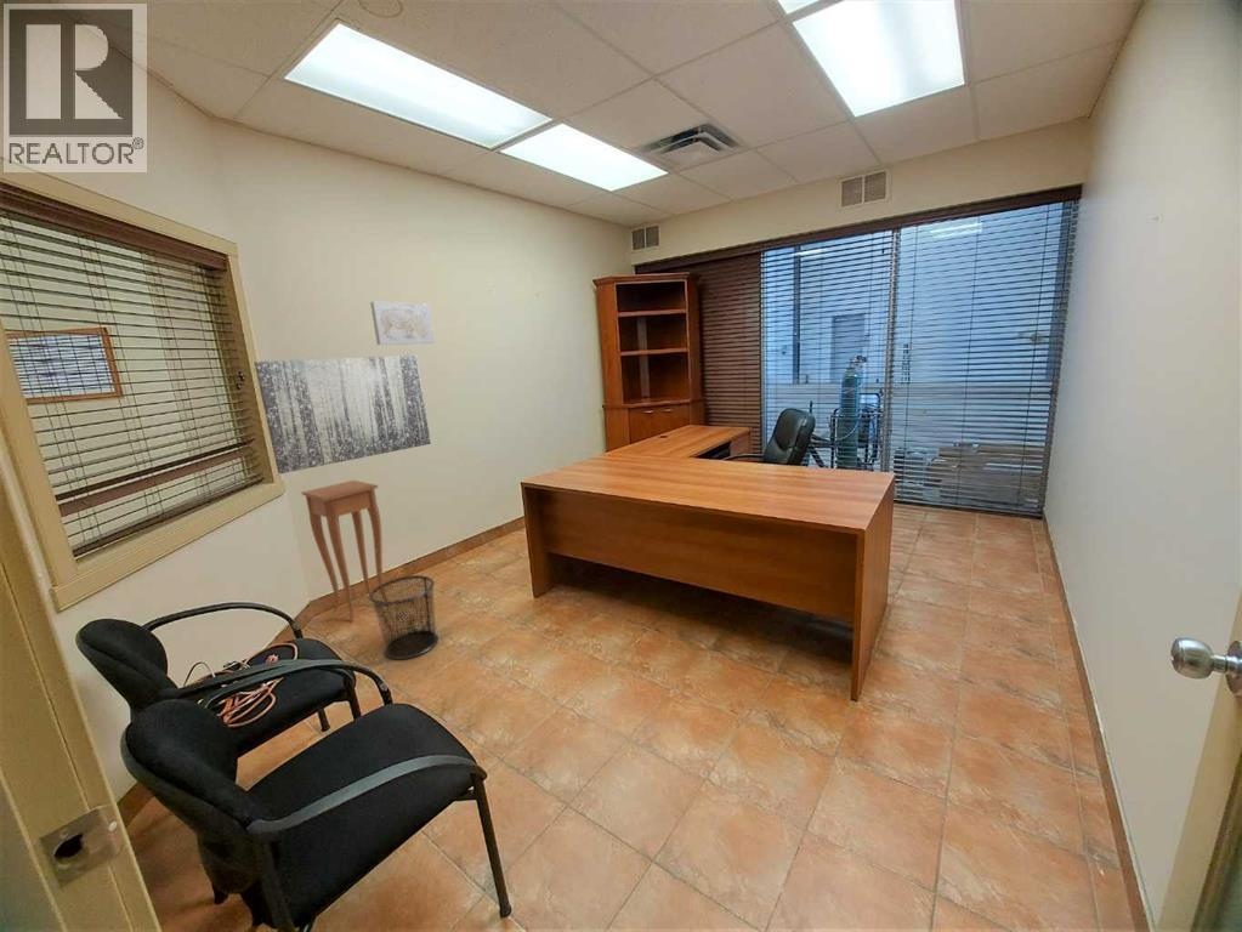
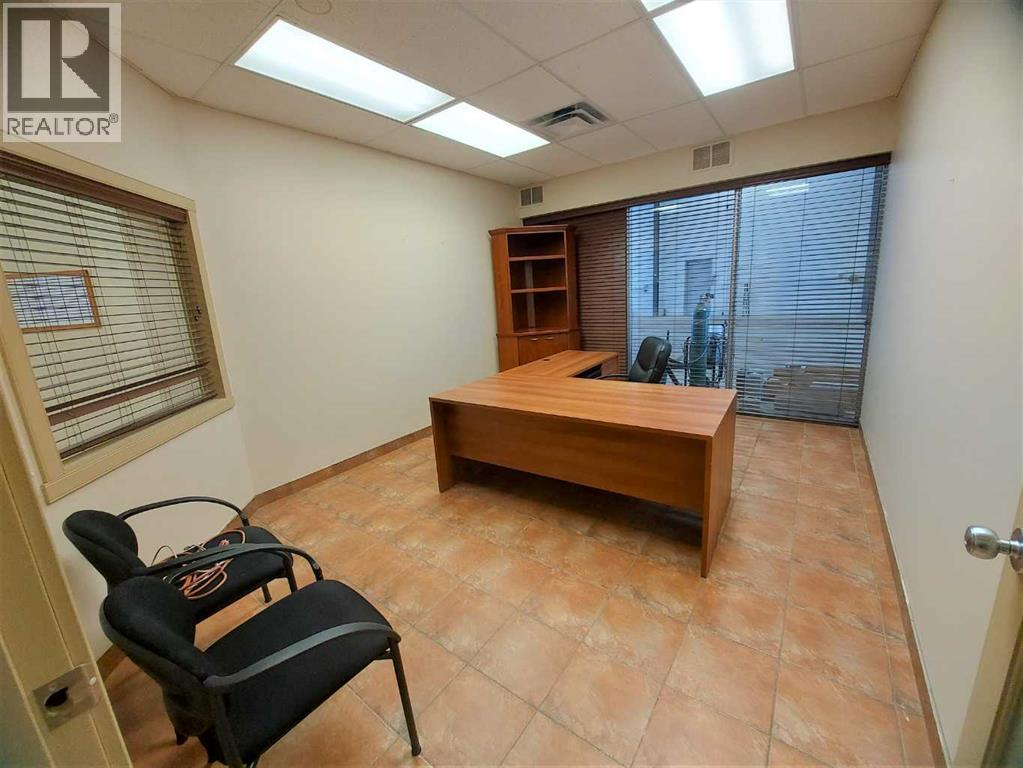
- wall art (403, 323)
- wall art (355, 408)
- waste bin (407, 616)
- side table (358, 550)
